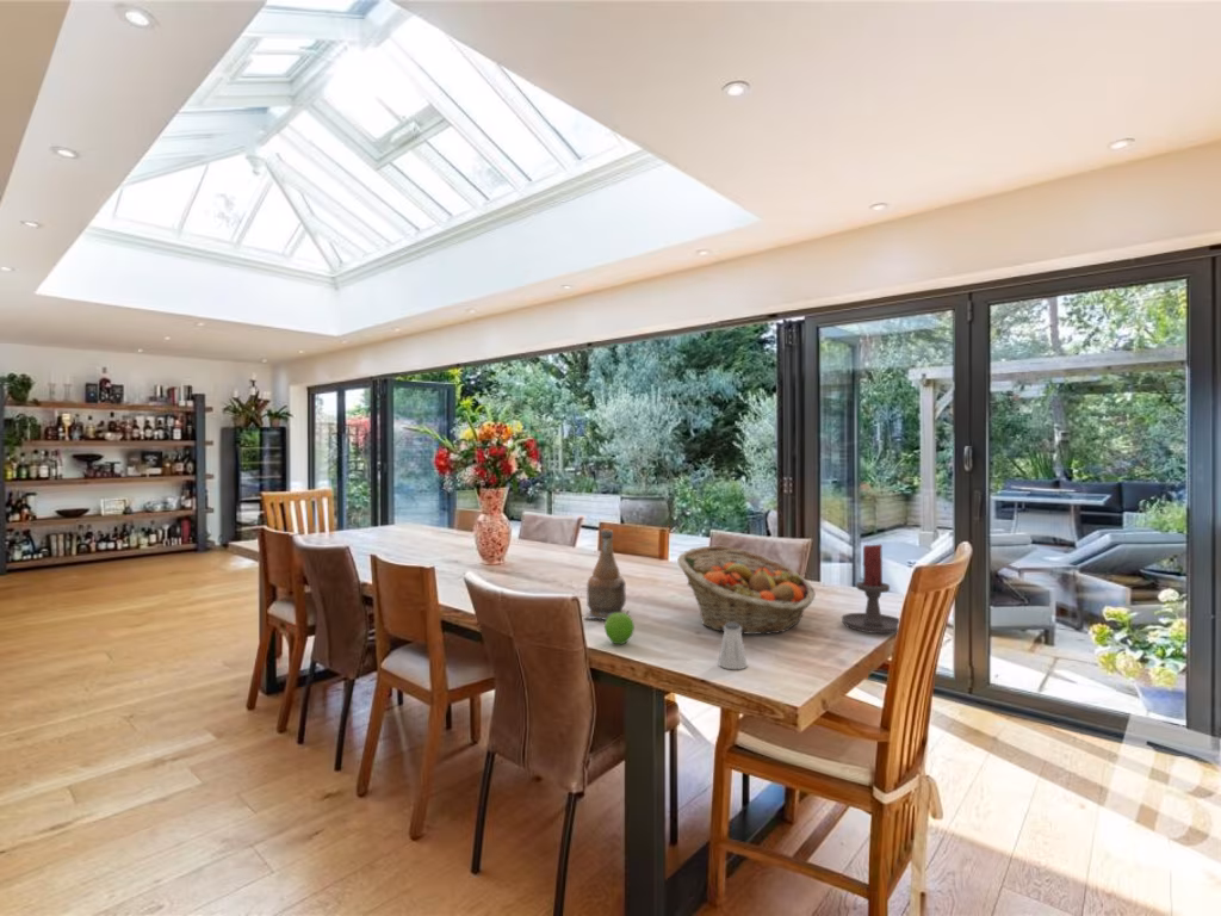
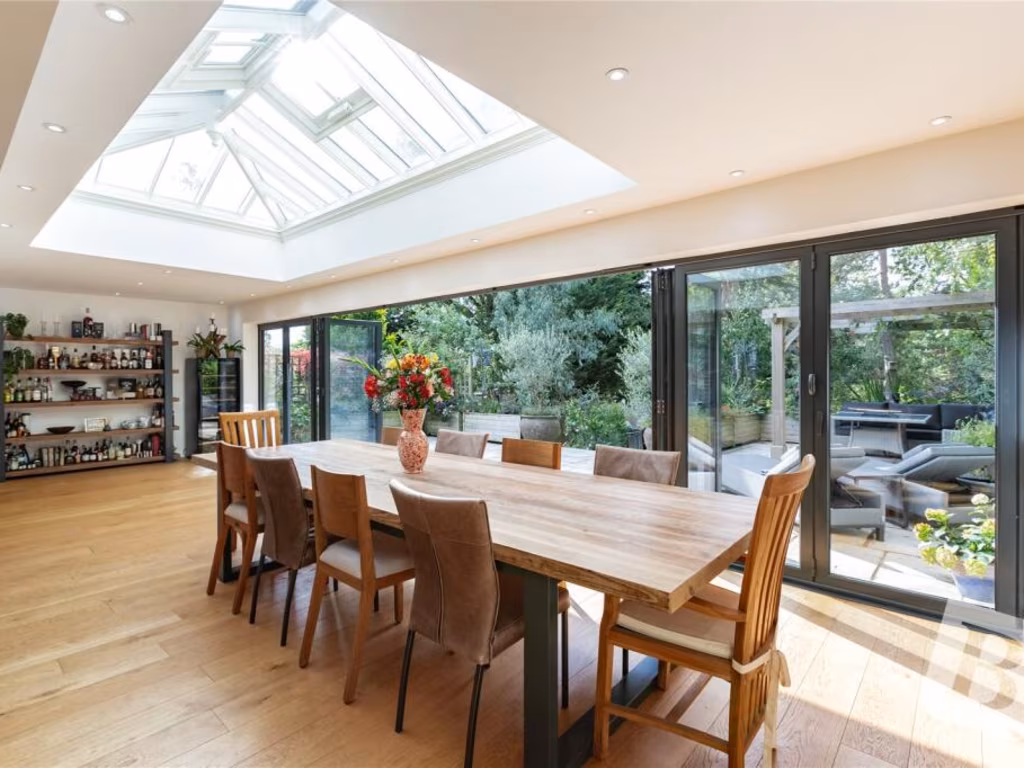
- fruit (619, 629)
- bottle (606, 571)
- candle holder (873, 583)
- fruit basket (745, 586)
- saltshaker (732, 644)
